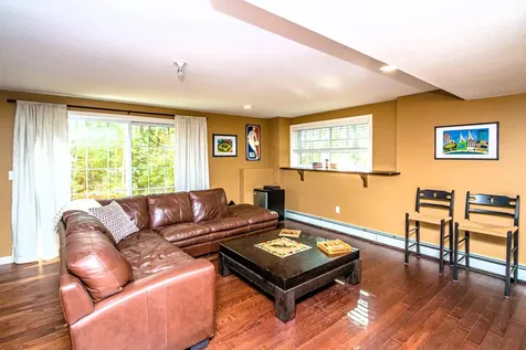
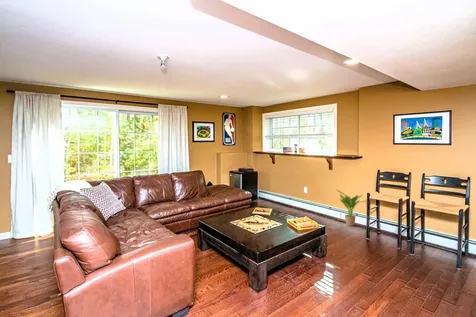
+ potted plant (349, 207)
